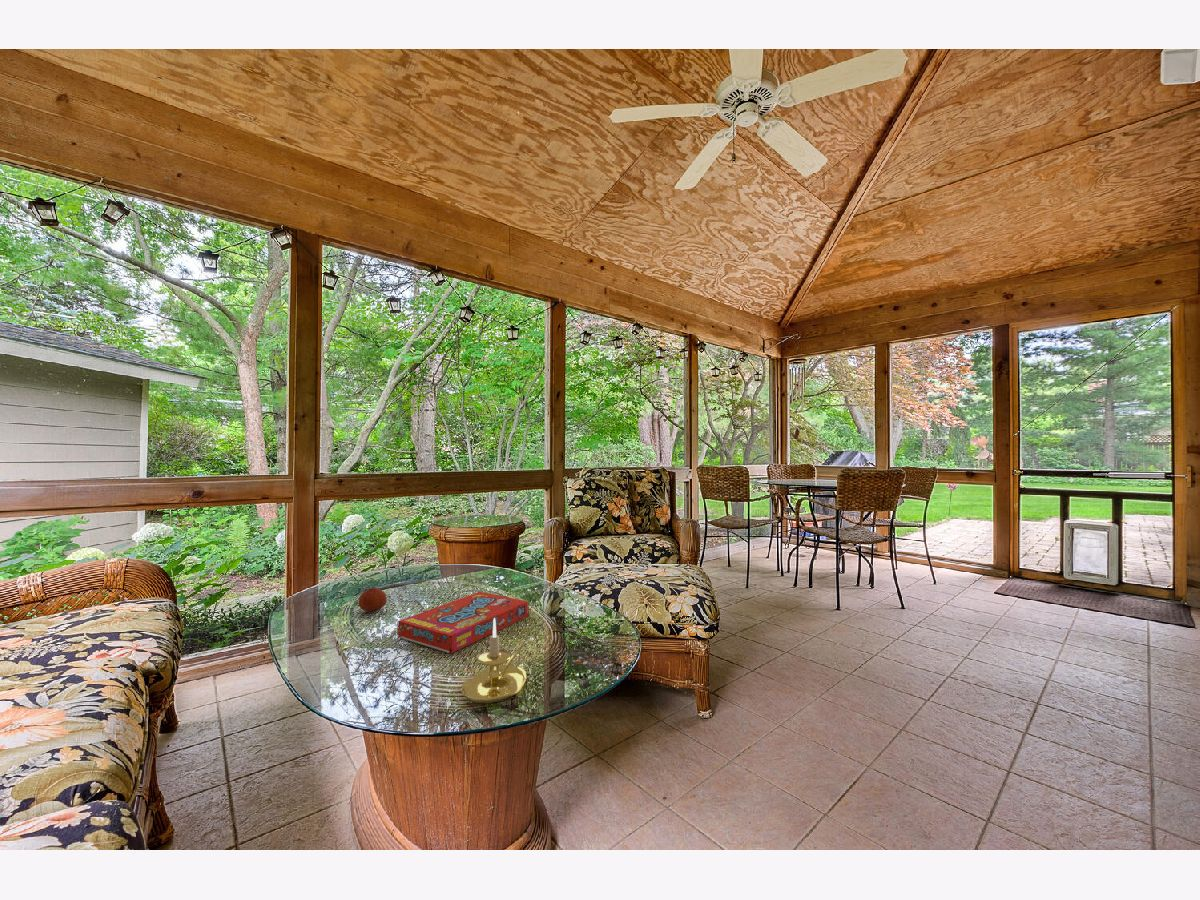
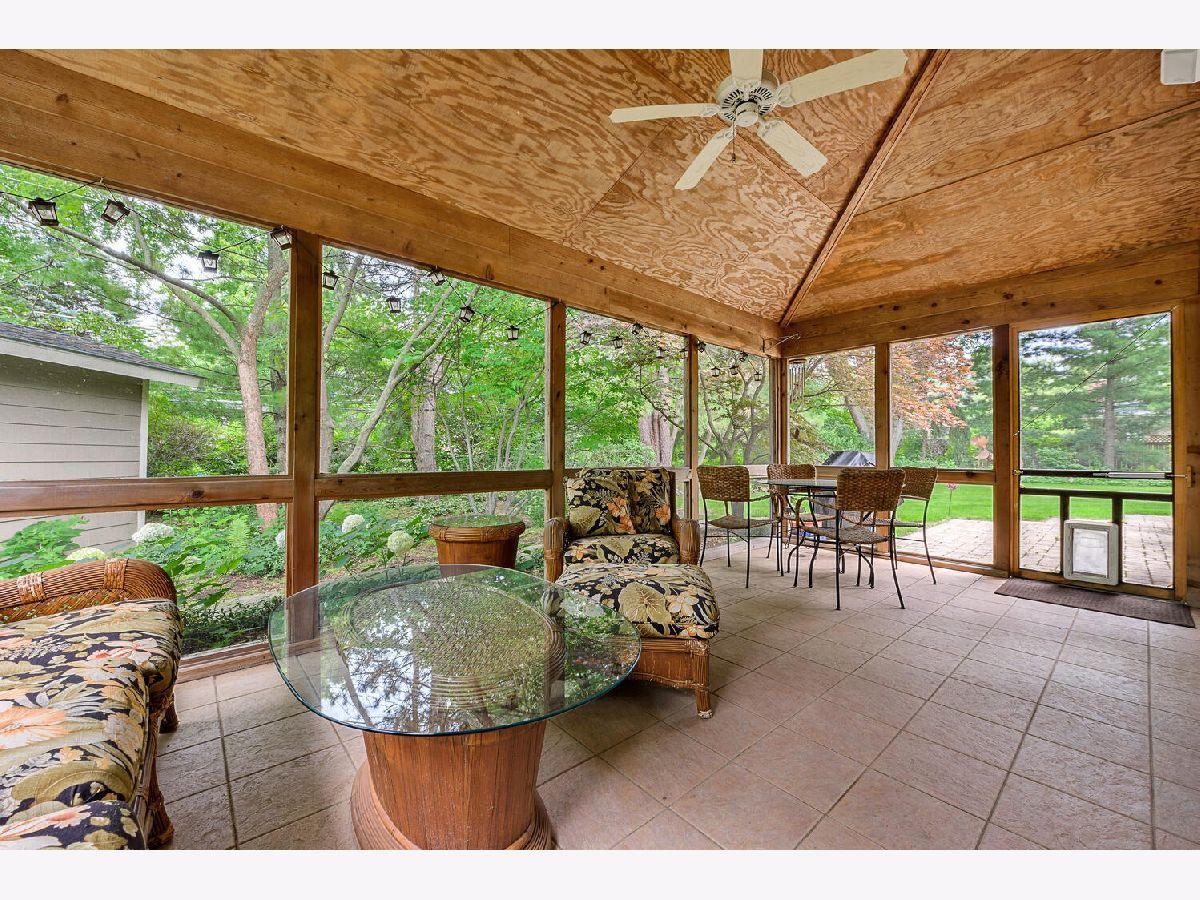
- snack box (467, 618)
- fruit (372, 599)
- candle holder (498, 651)
